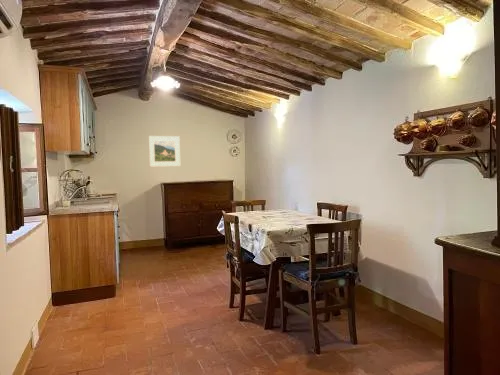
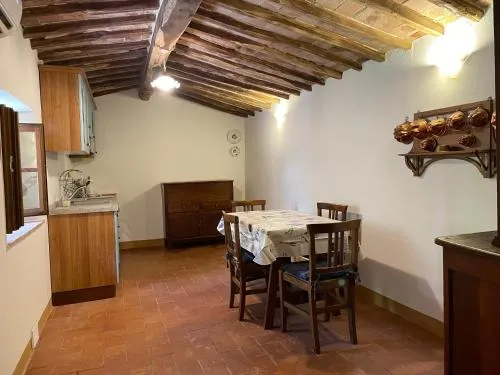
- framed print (164, 151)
